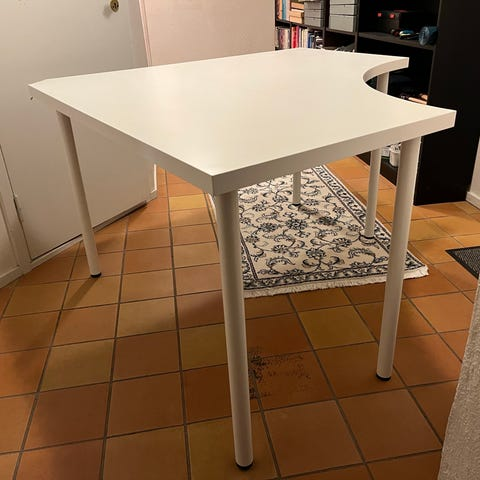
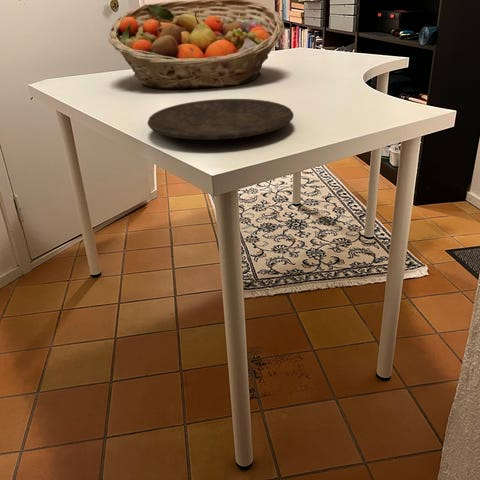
+ plate (221, 121)
+ fruit basket (197, 41)
